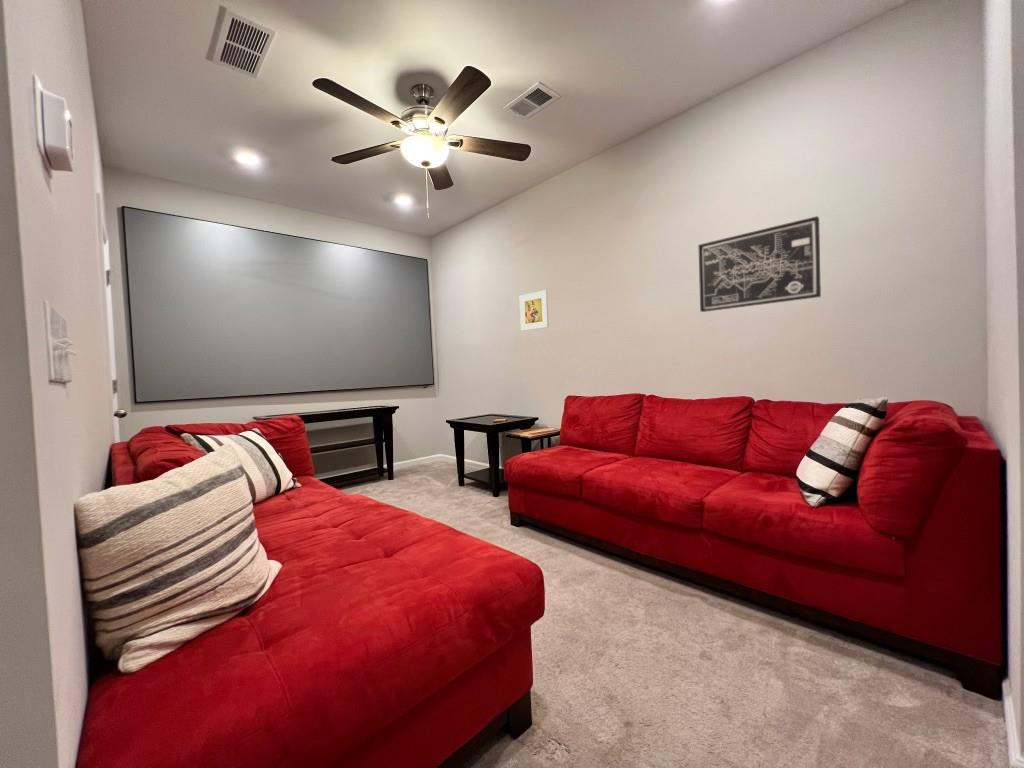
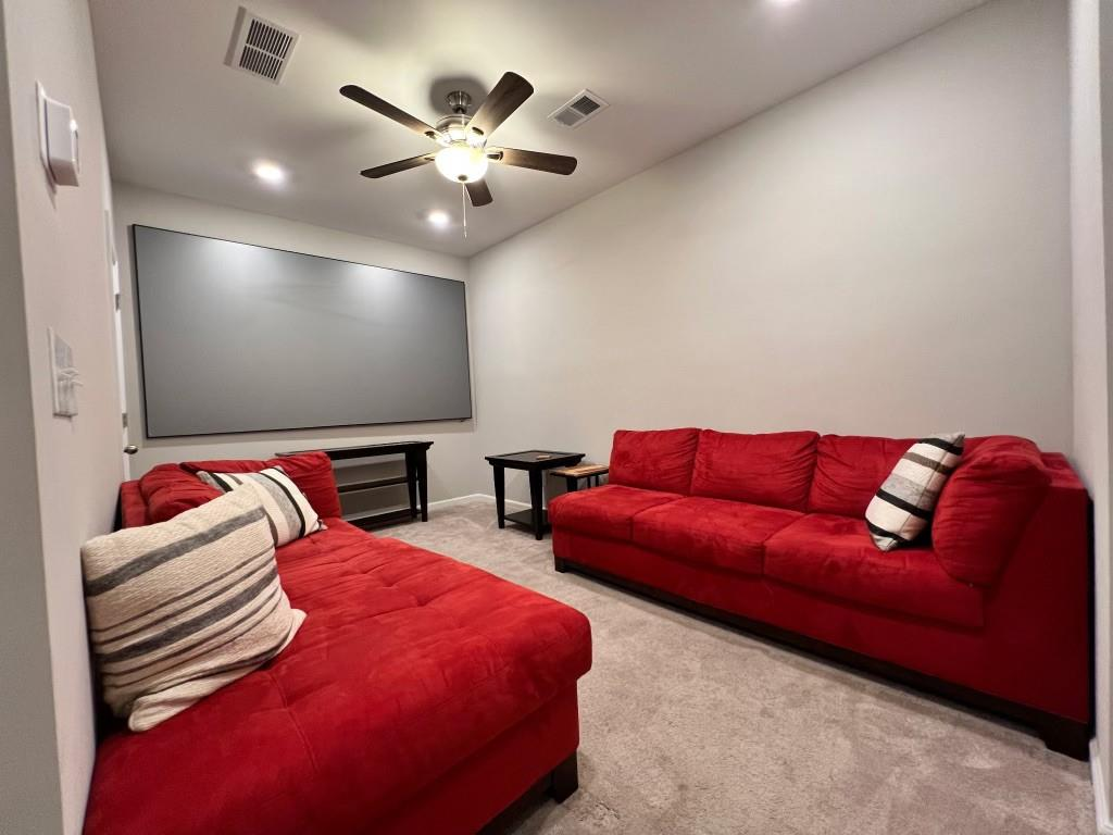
- wall art (754, 268)
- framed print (533, 311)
